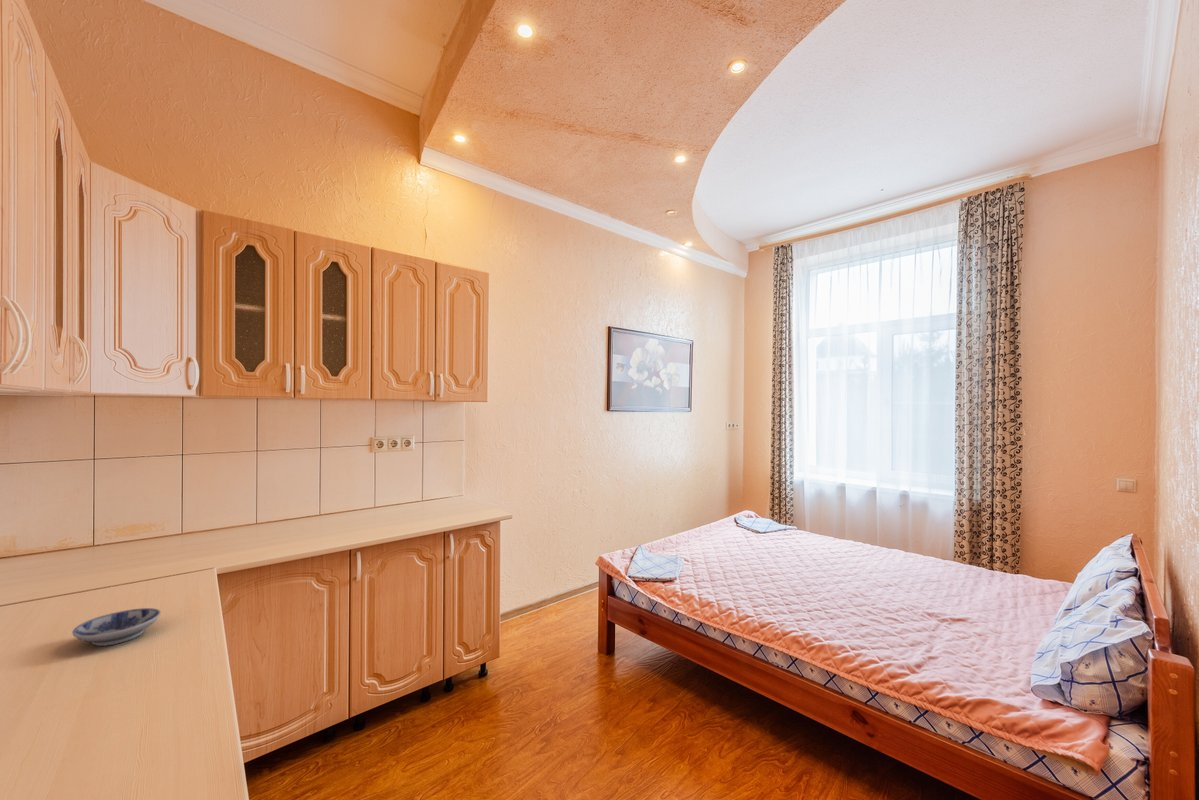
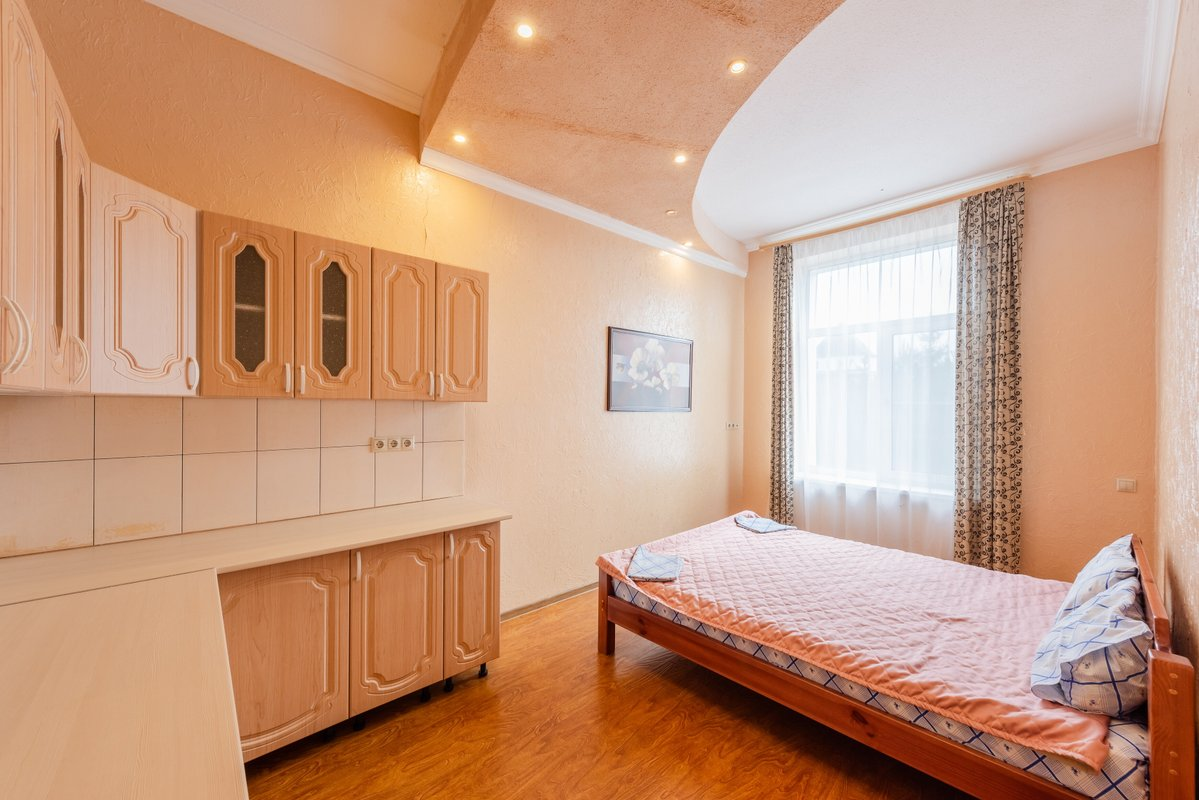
- bowl (118, 628)
